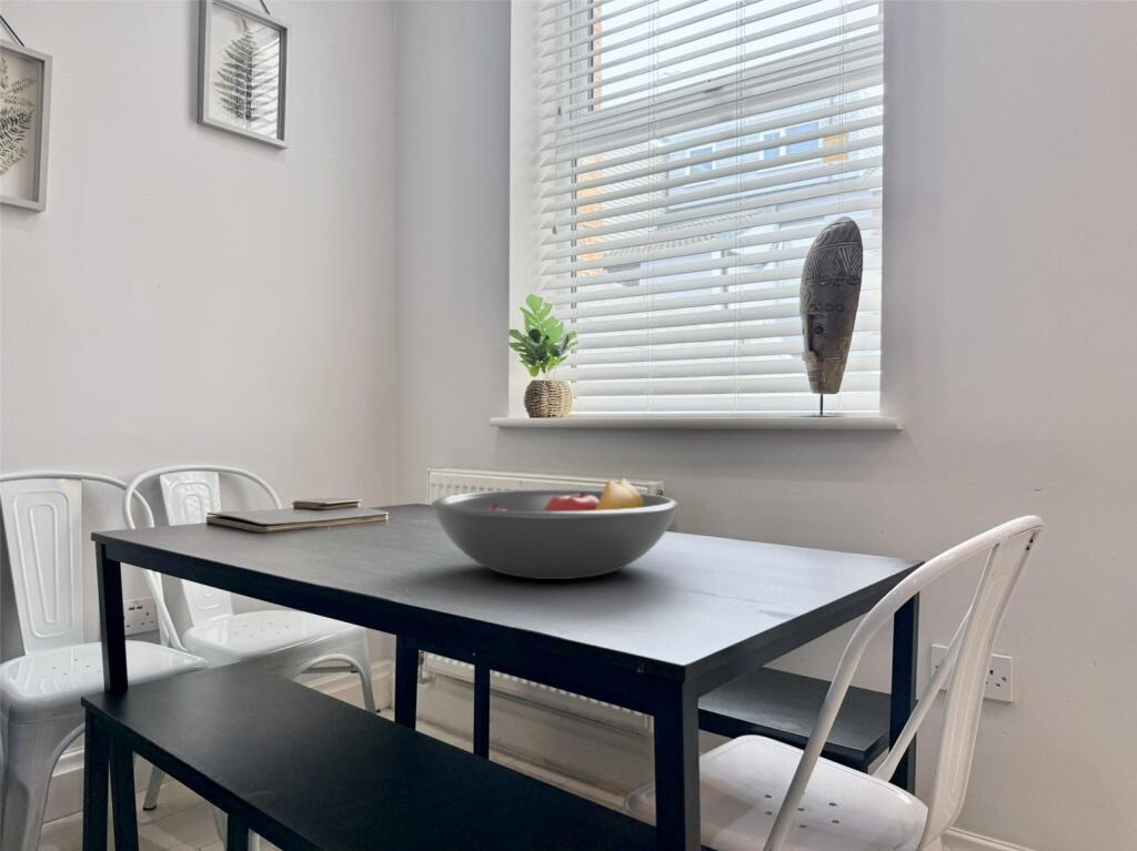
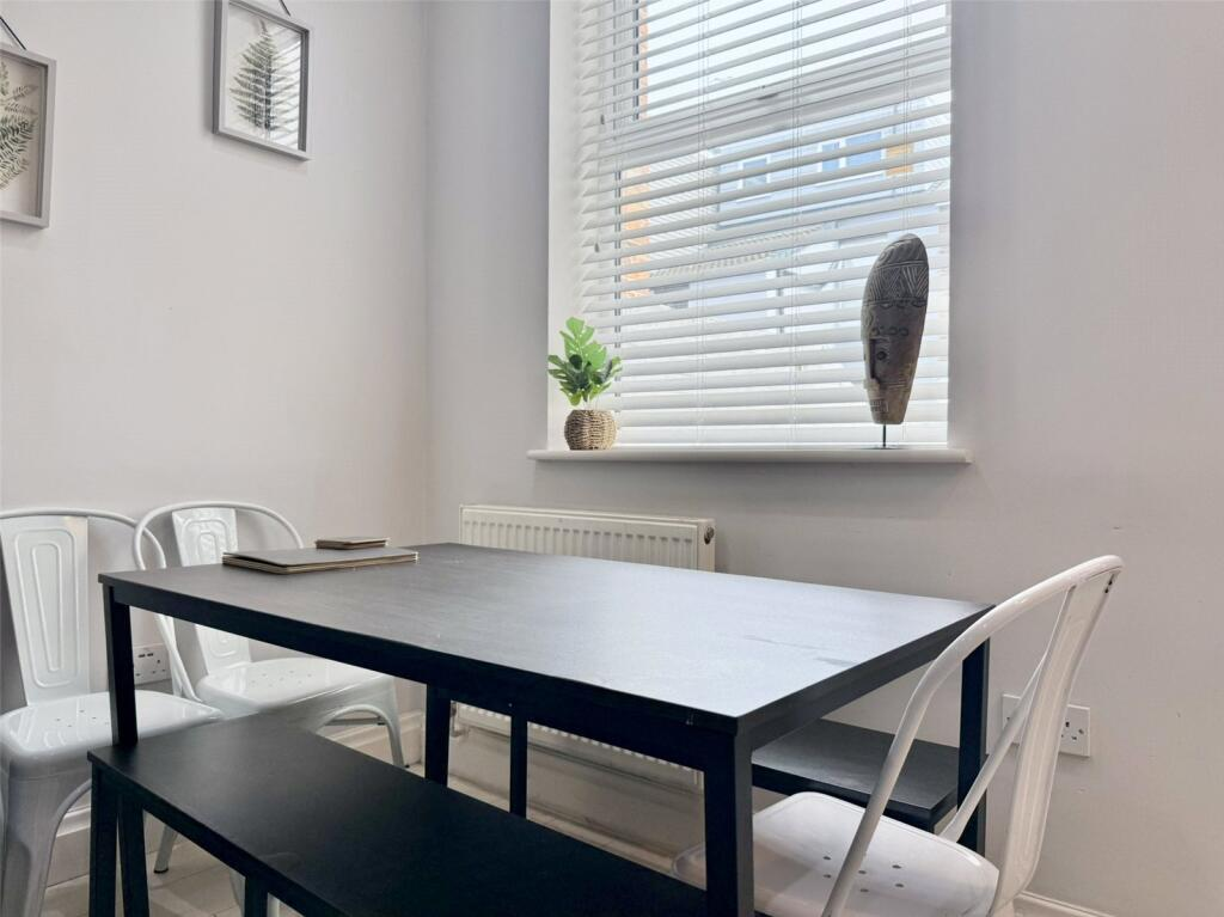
- fruit bowl (555, 526)
